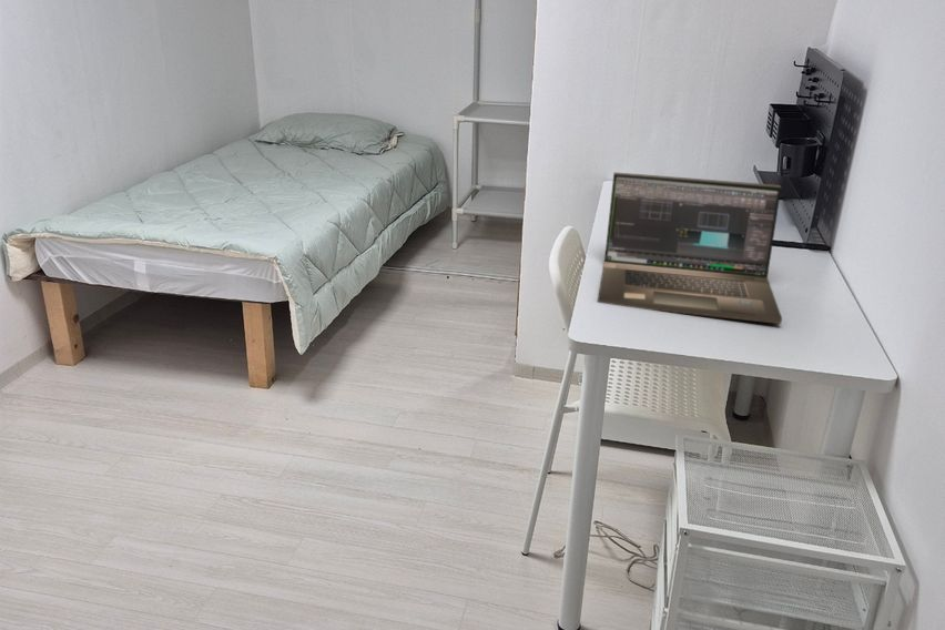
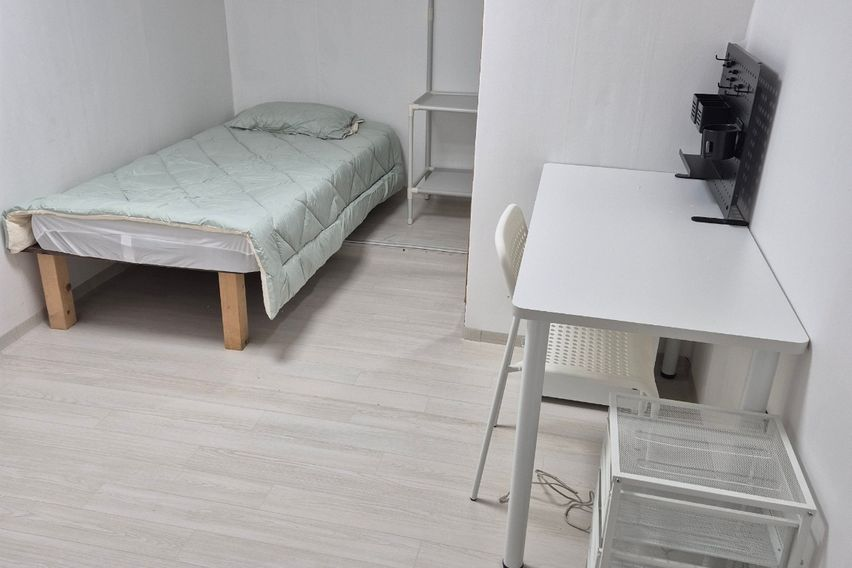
- laptop (691, 242)
